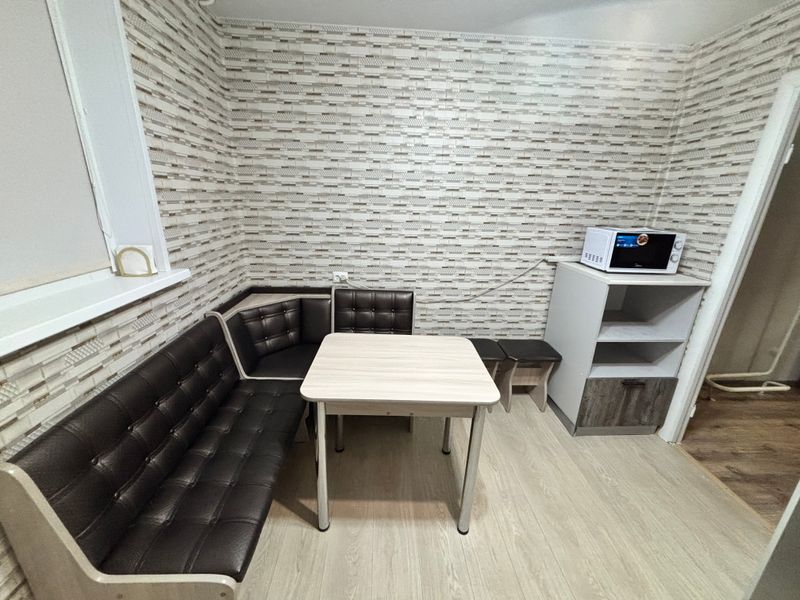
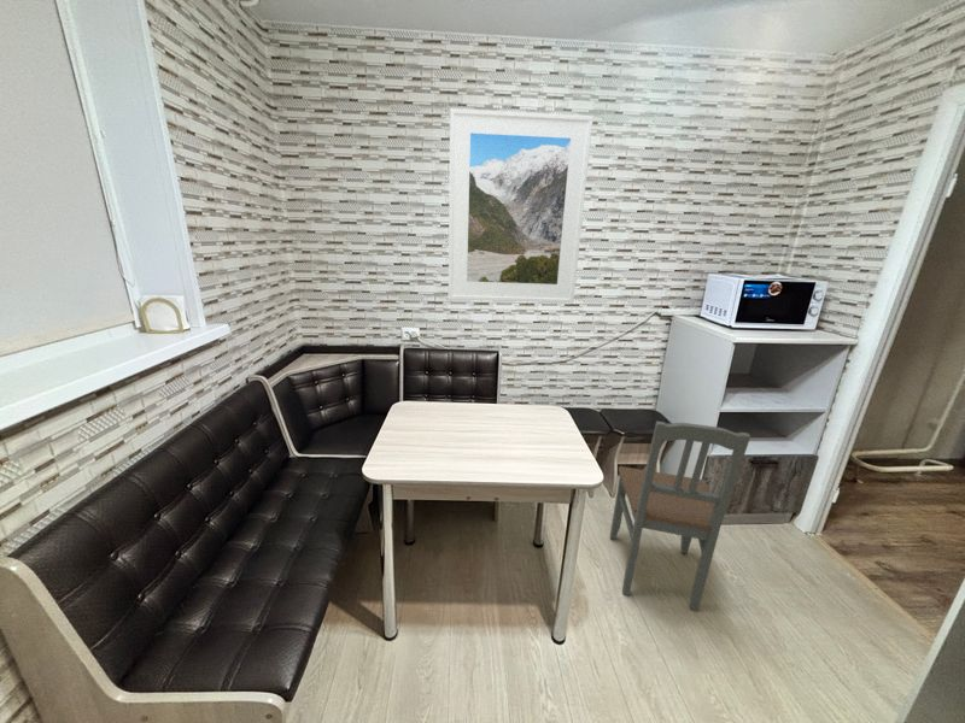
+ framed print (515, 212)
+ dining chair (669, 495)
